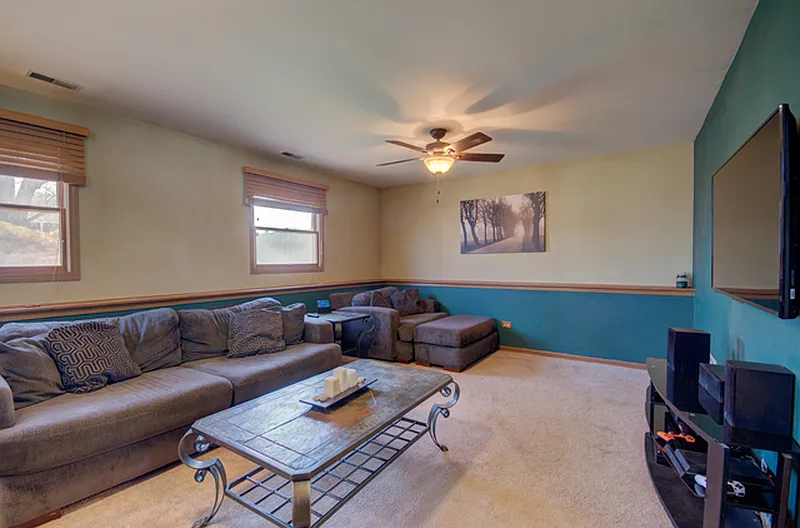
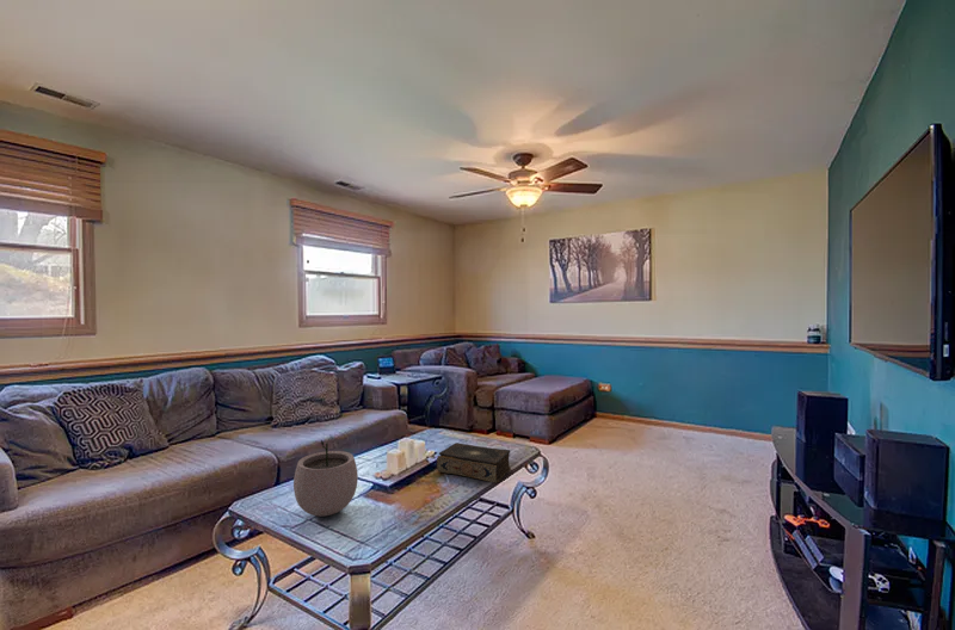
+ plant pot (326, 474)
+ book (474, 461)
